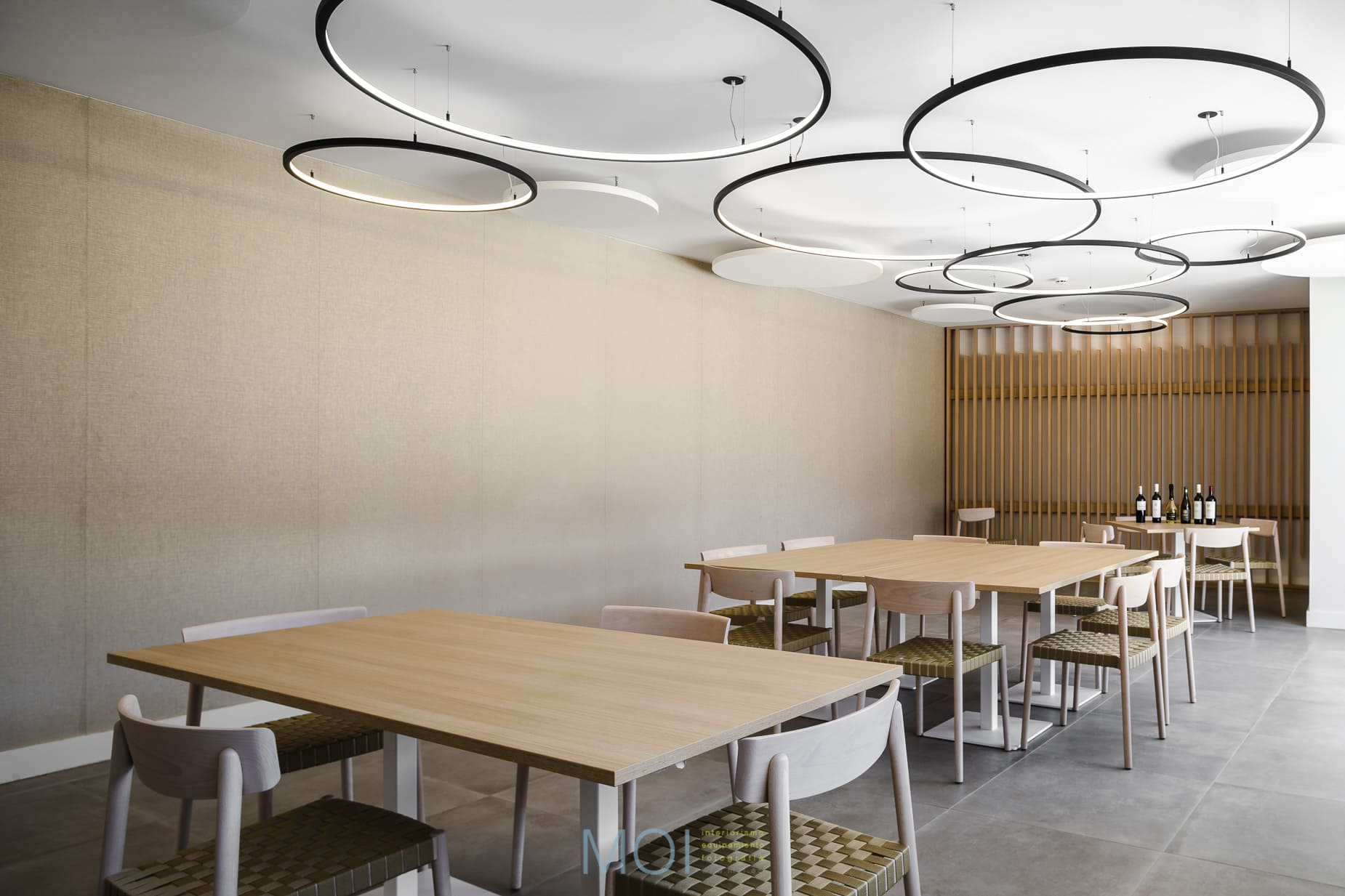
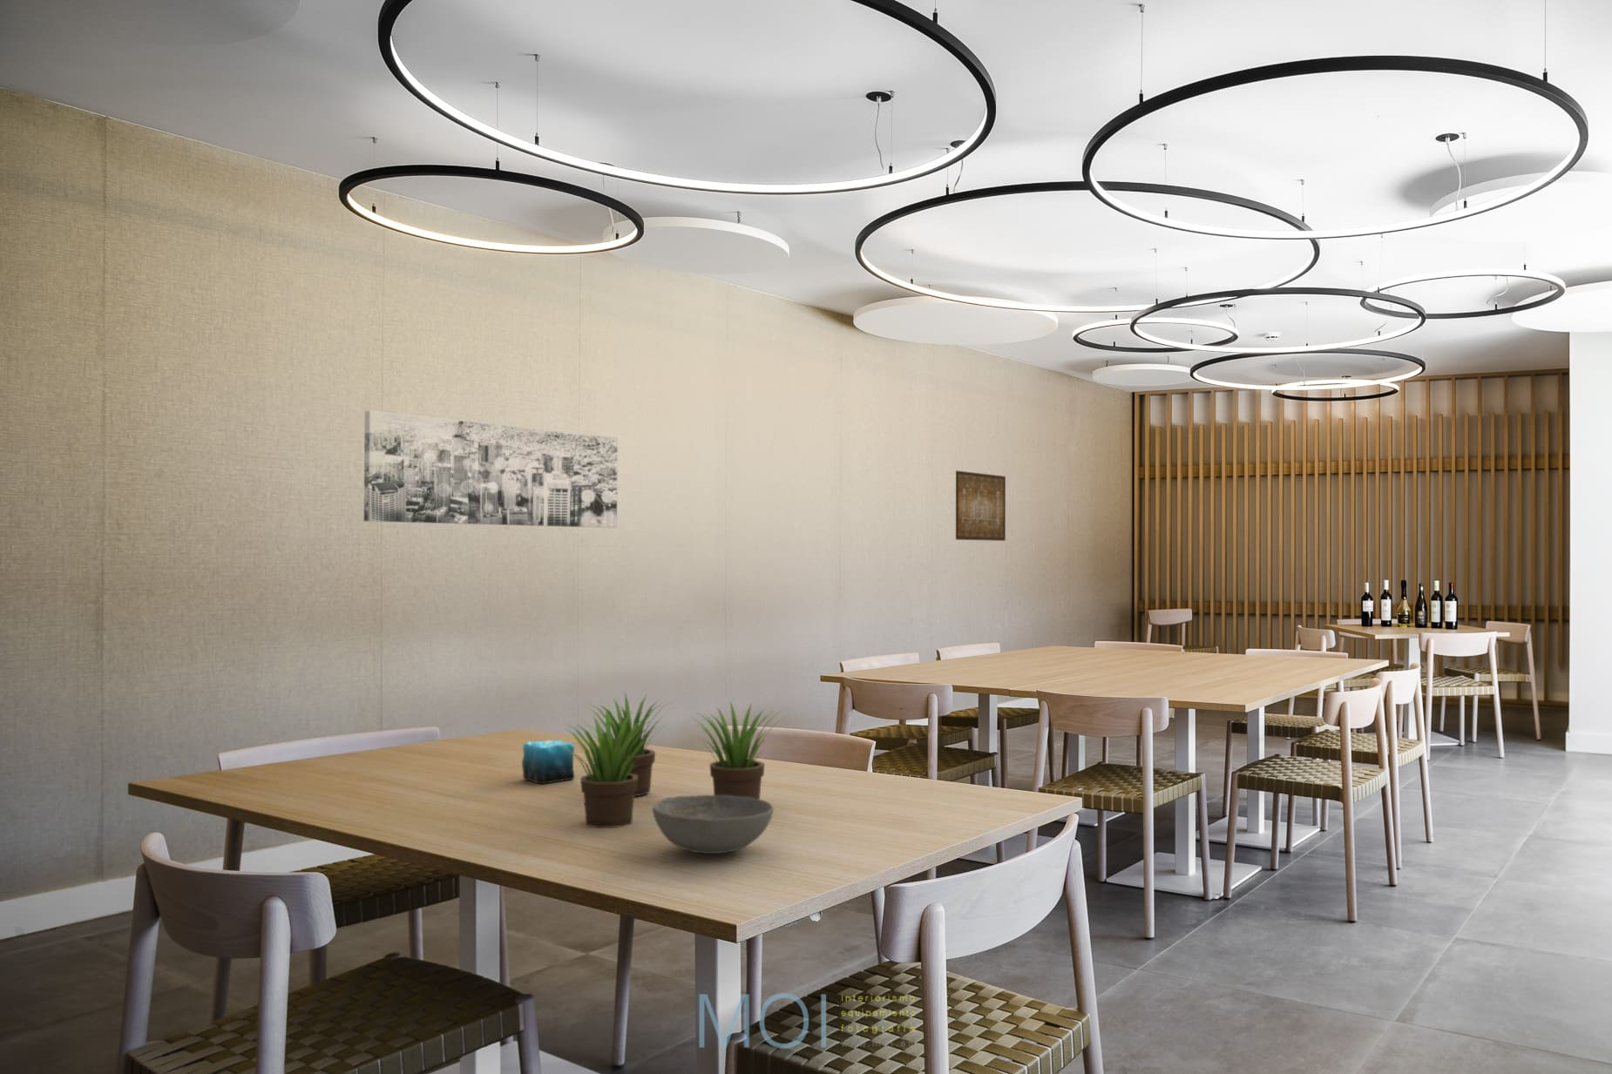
+ bowl (712, 827)
+ candle (548, 754)
+ plant (647, 749)
+ wall art (982, 506)
+ wall art (502, 475)
